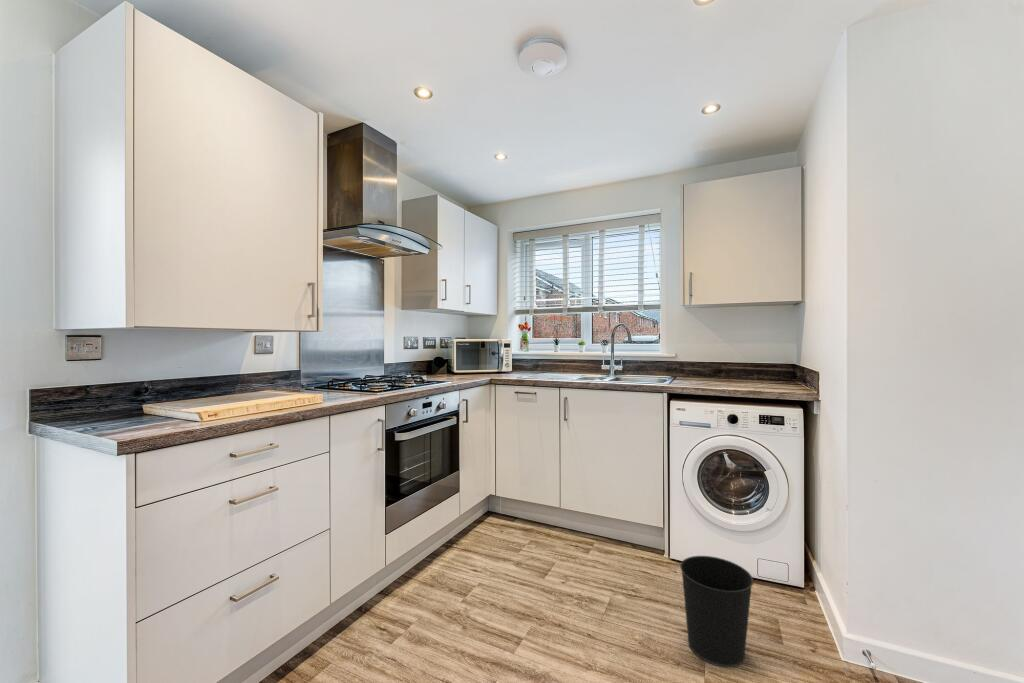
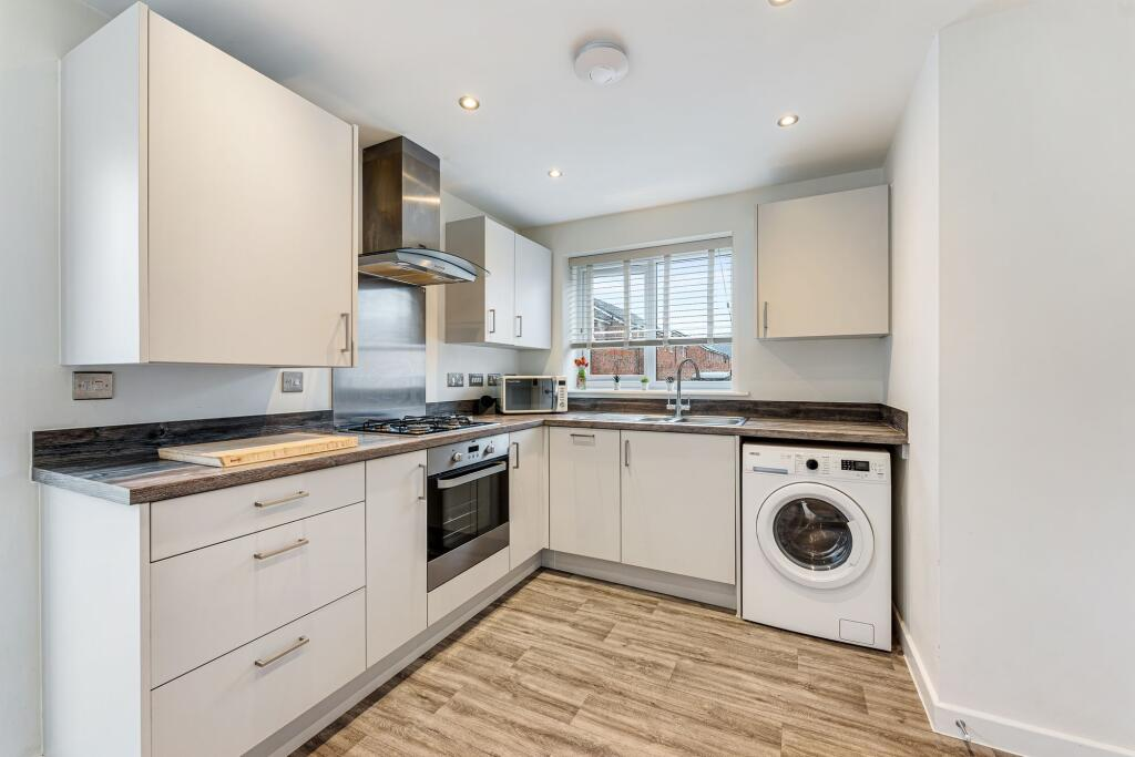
- wastebasket (715, 610)
